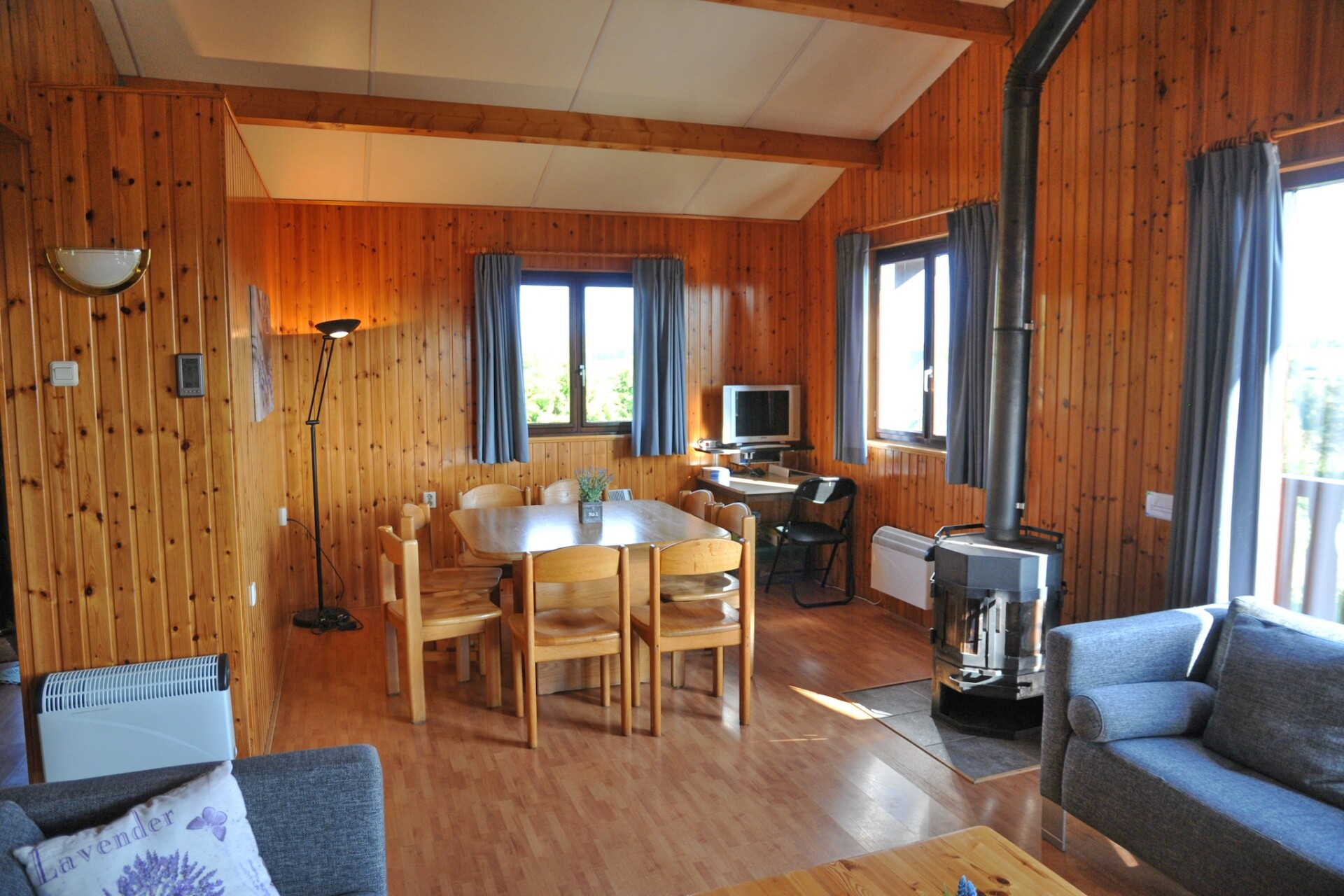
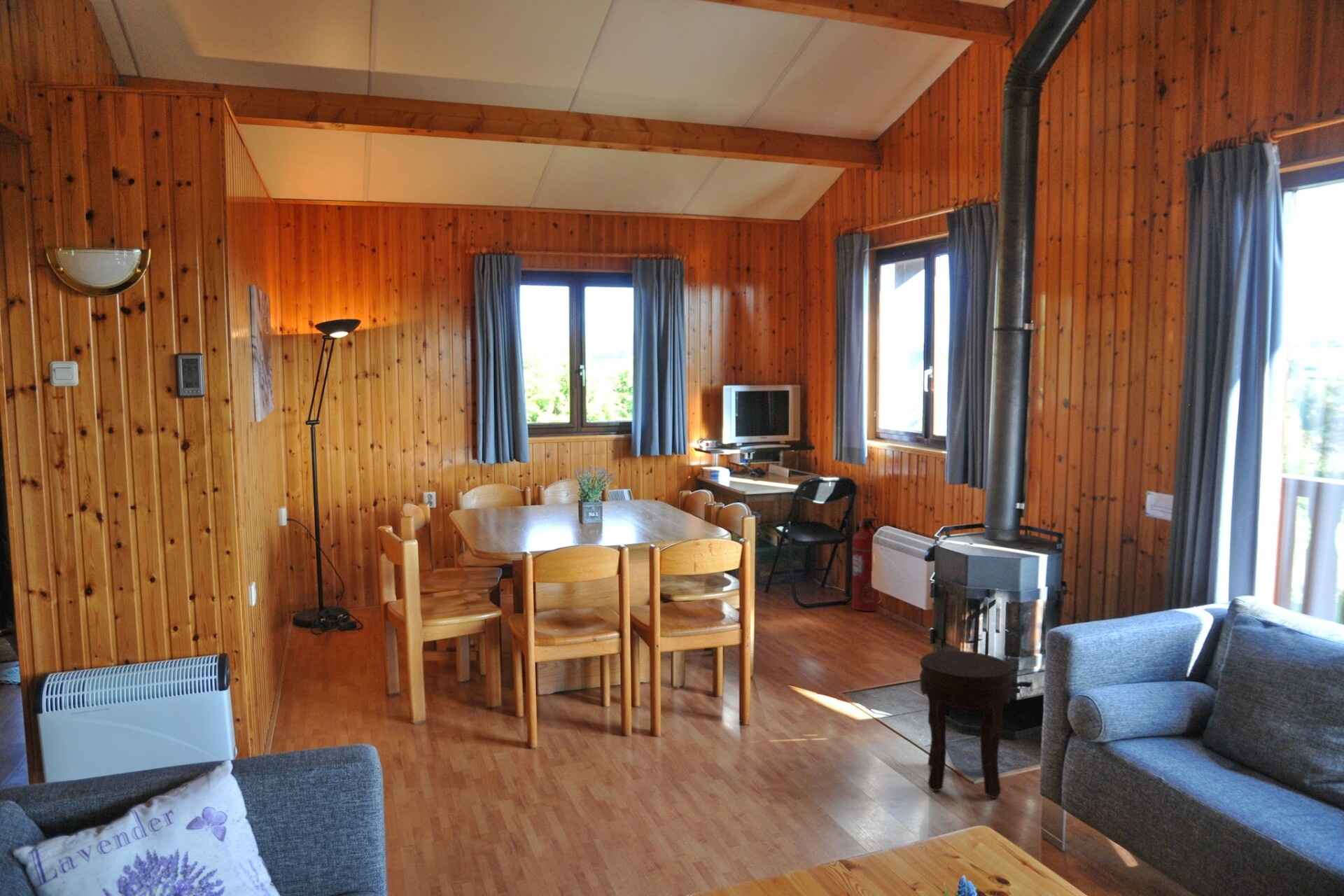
+ fire extinguisher (865, 561)
+ side table (961, 708)
